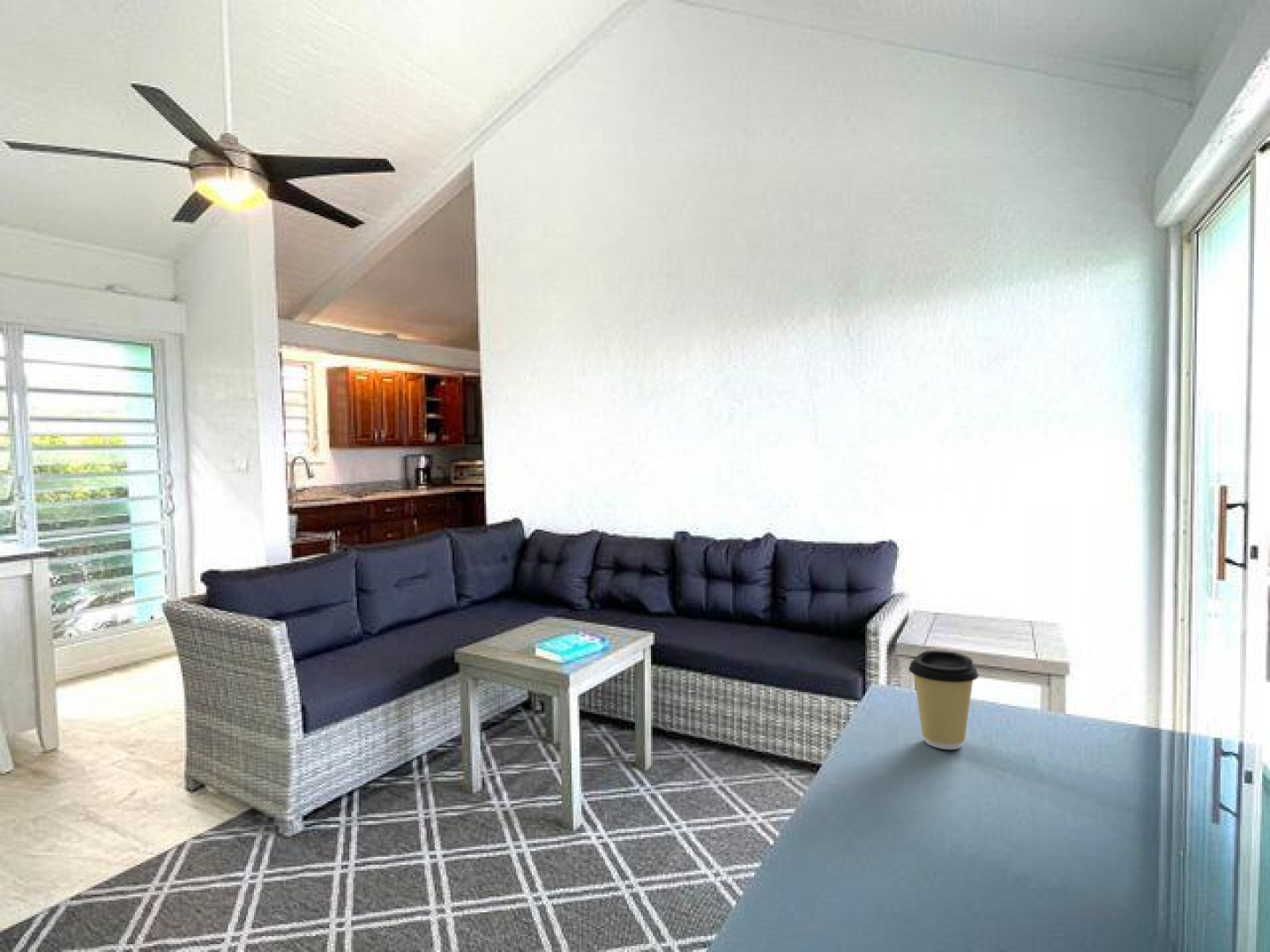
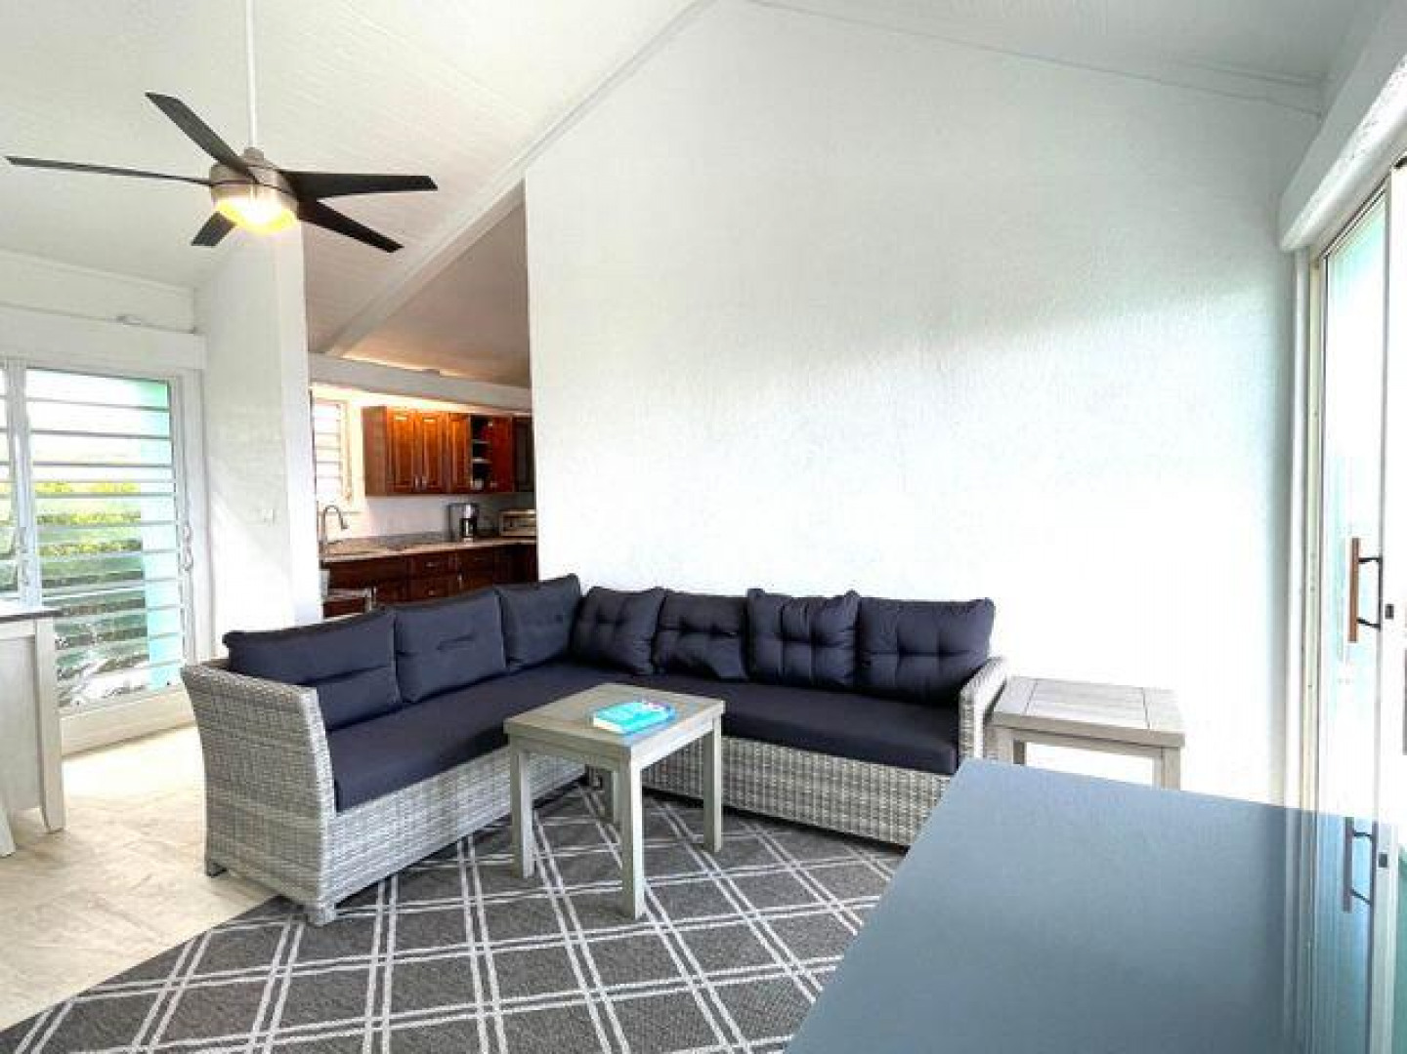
- coffee cup (943, 700)
